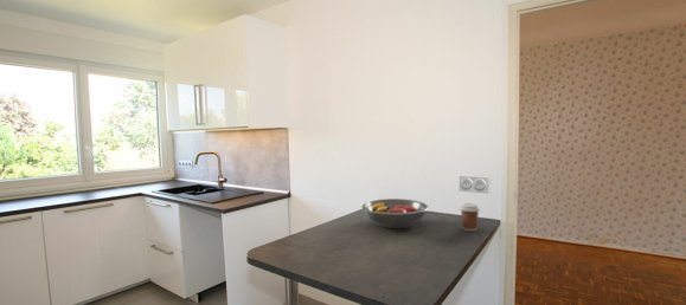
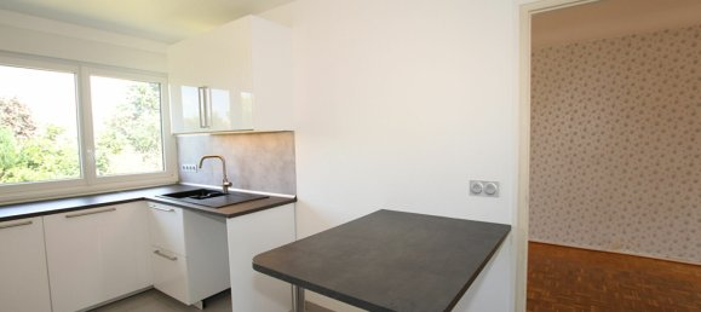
- coffee cup (469, 216)
- fruit bowl (395, 212)
